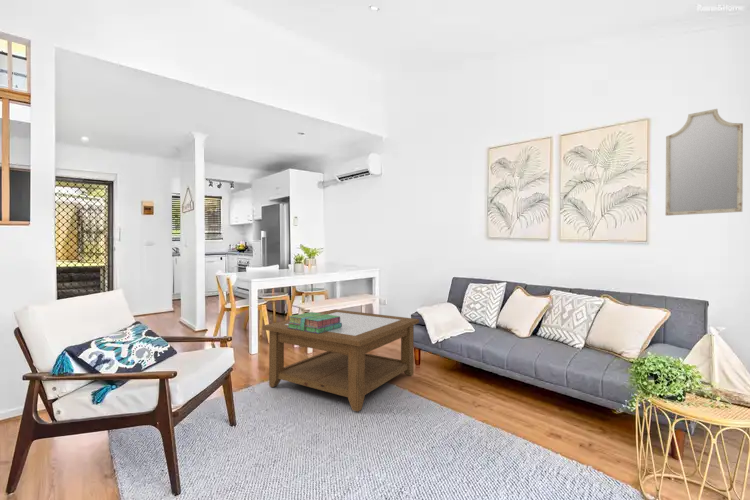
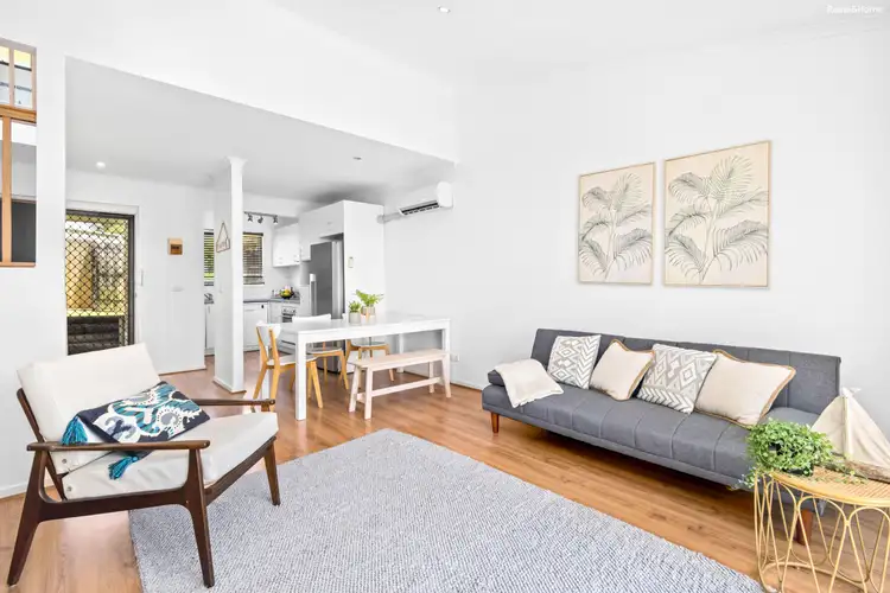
- home mirror (702, 162)
- stack of books (314, 321)
- coffee table (344, 351)
